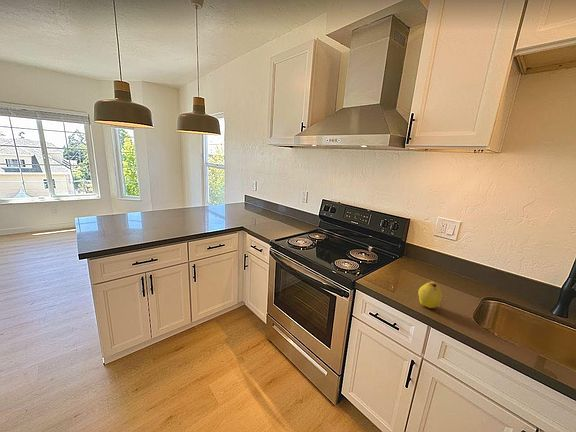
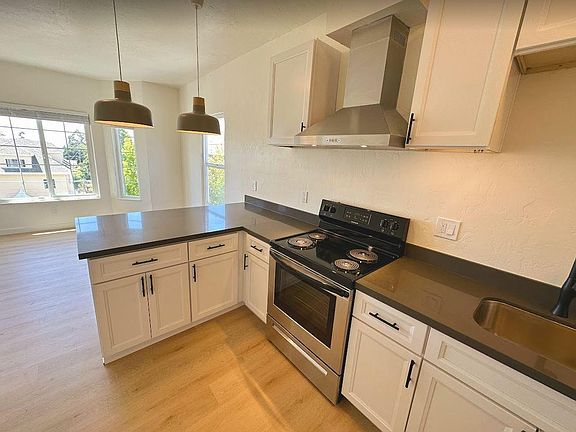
- fruit (430, 293)
